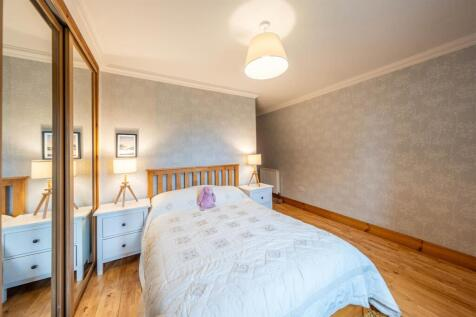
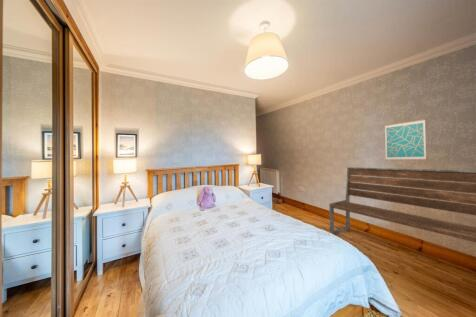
+ bench (396, 211)
+ wall art (403, 141)
